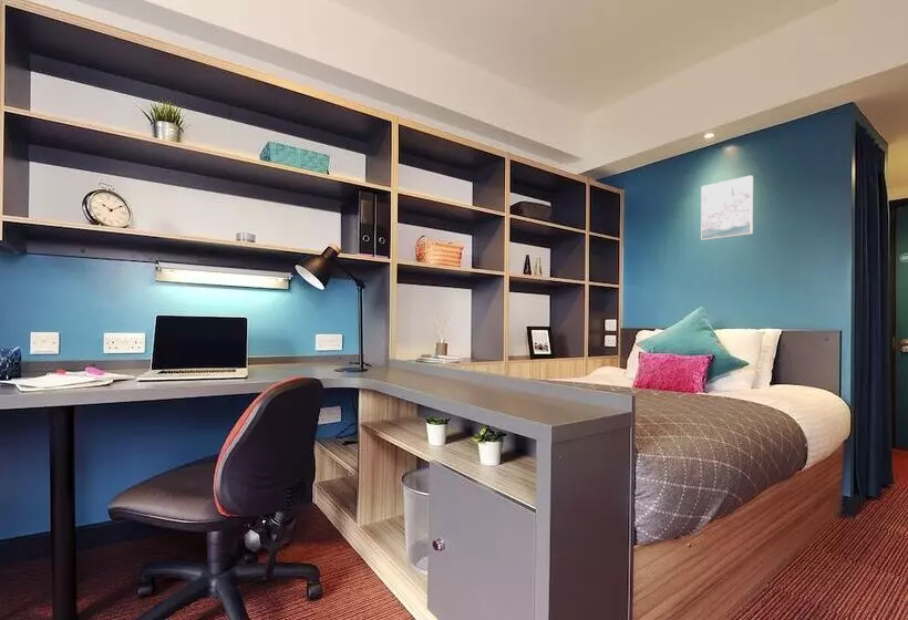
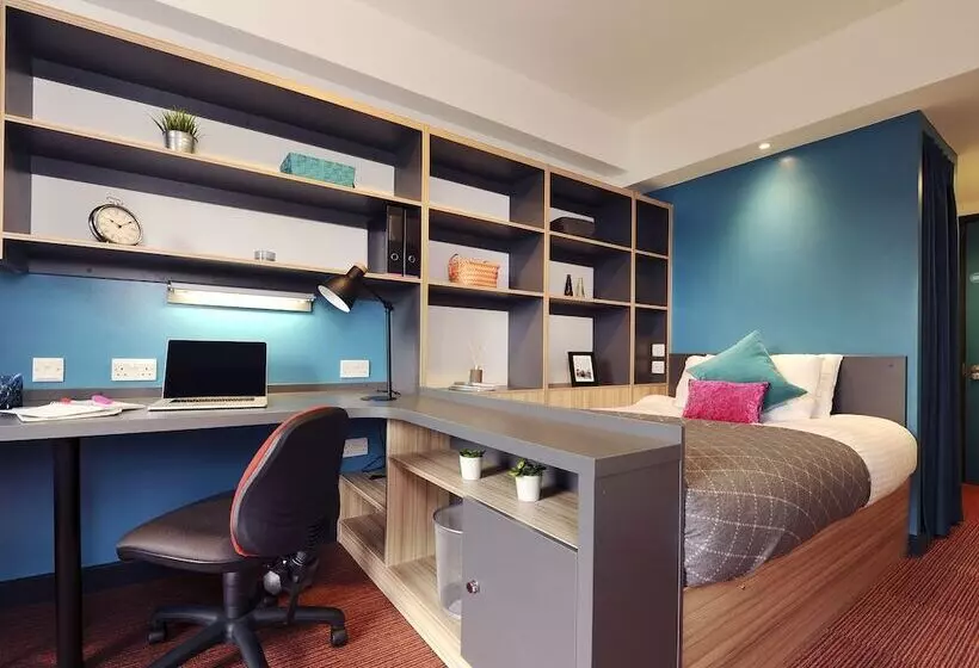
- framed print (725, 209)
